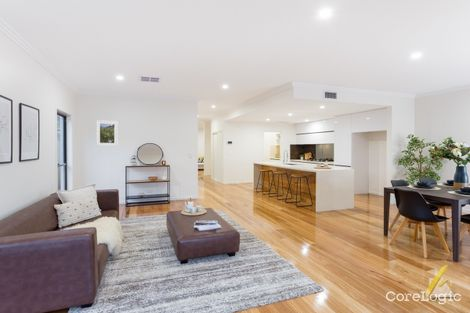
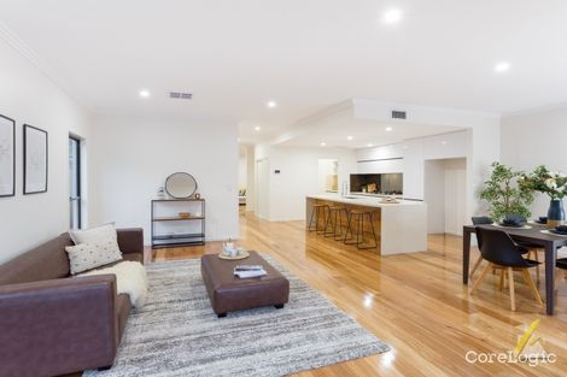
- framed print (107, 133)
